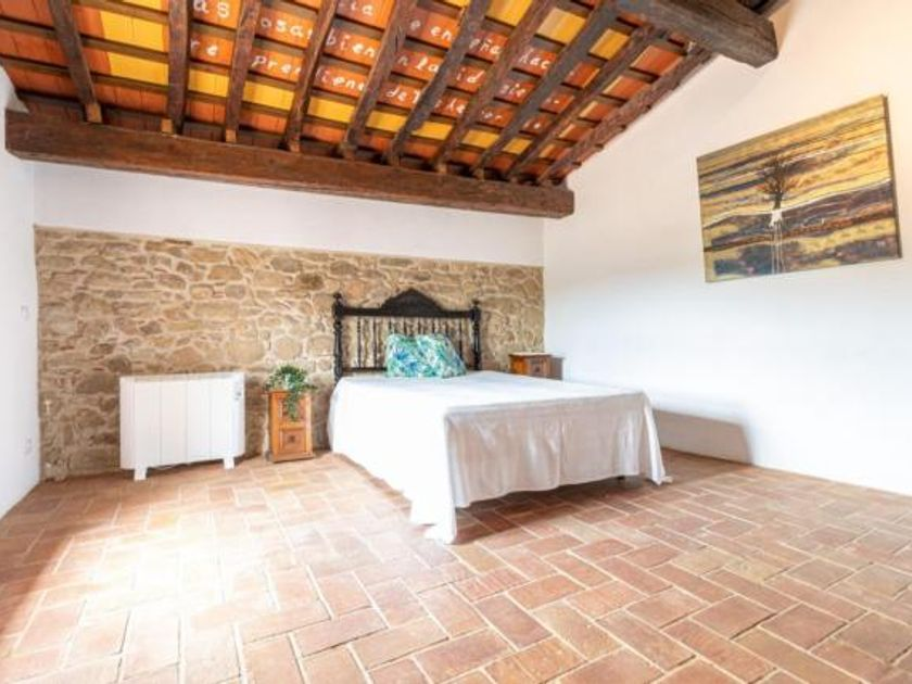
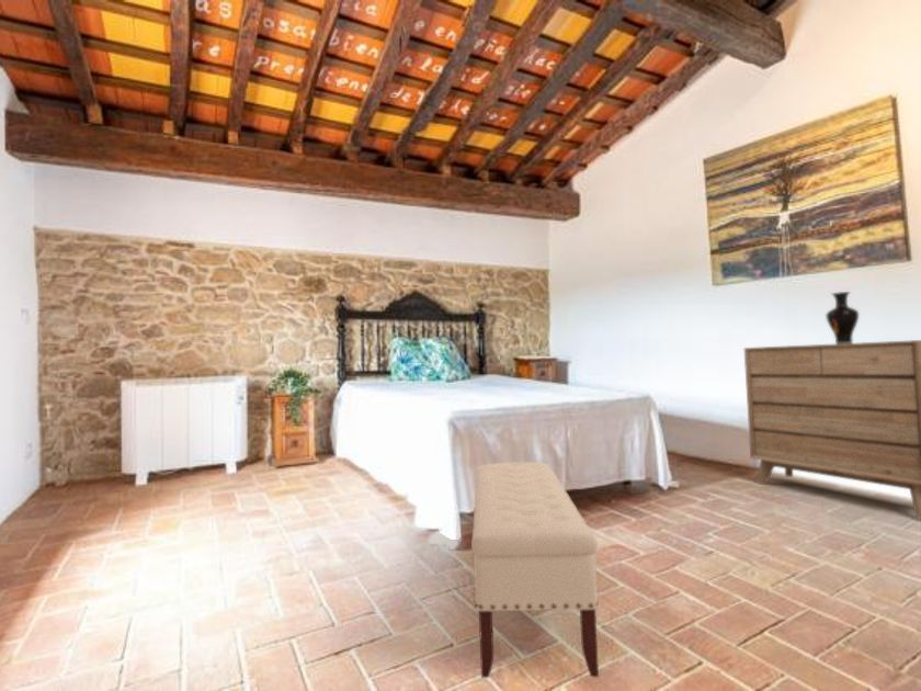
+ bench (523, 542)
+ vase (842, 317)
+ dresser (840, 418)
